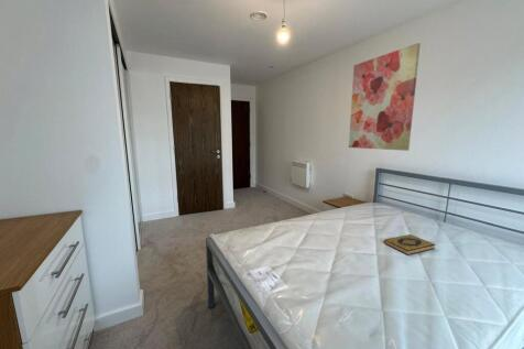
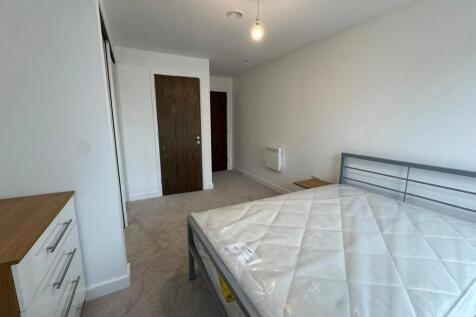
- wall art (379, 103)
- hardback book (408, 243)
